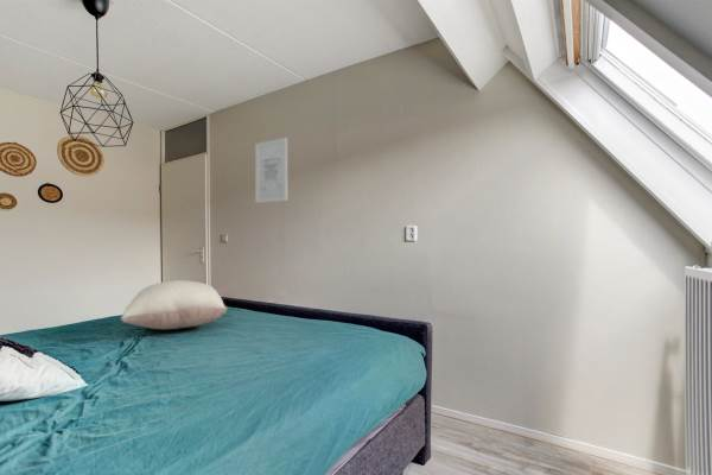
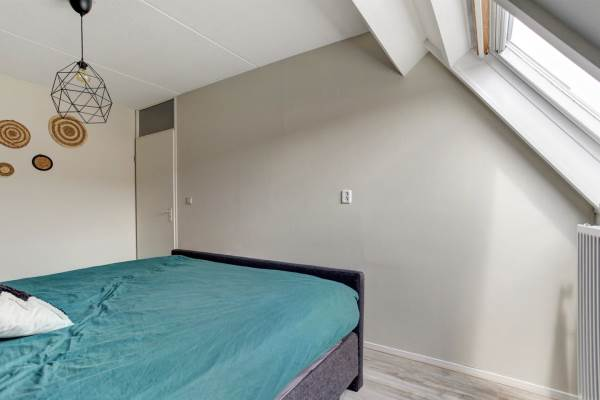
- pillow (178, 303)
- wall art (271, 171)
